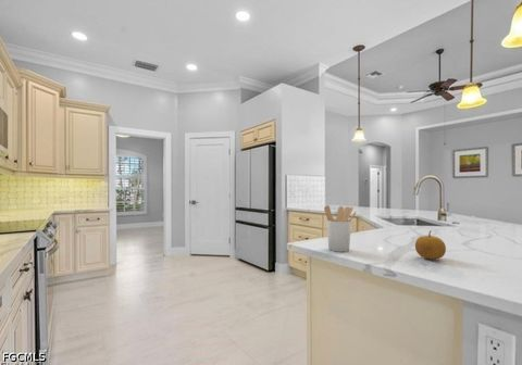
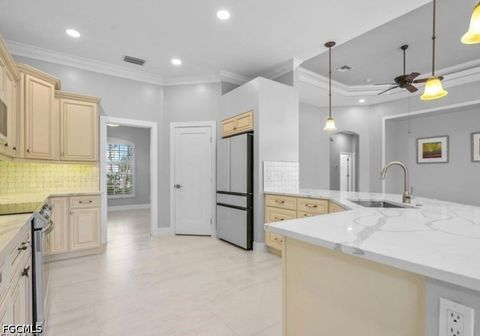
- utensil holder (340, 226)
- fruit (430, 243)
